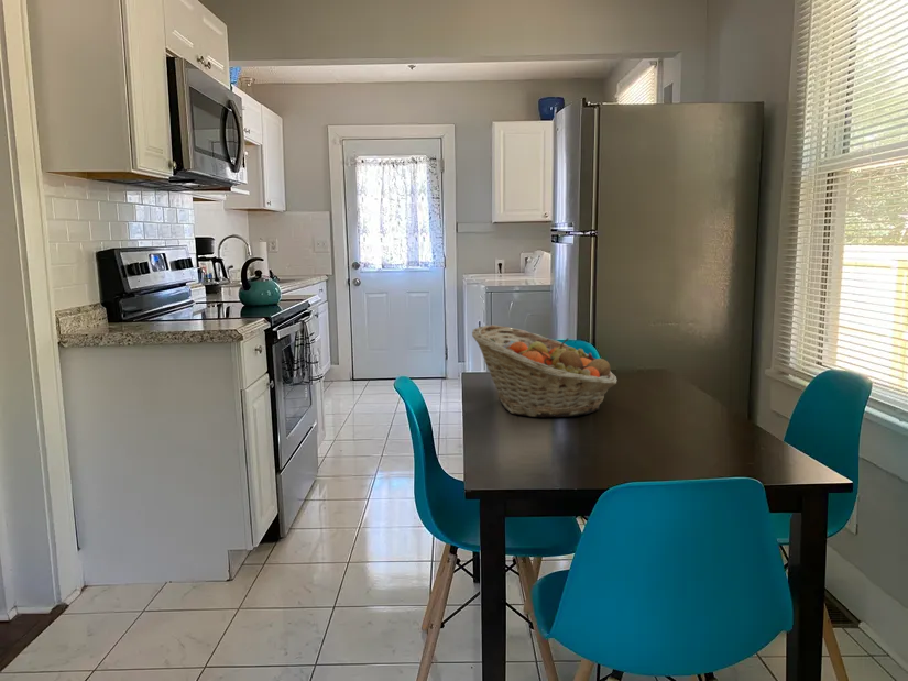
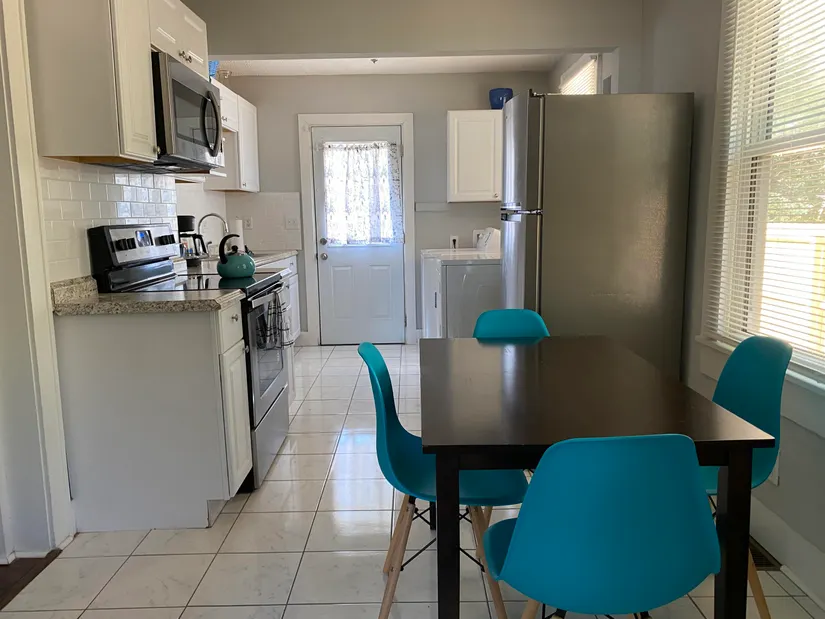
- fruit basket (543, 365)
